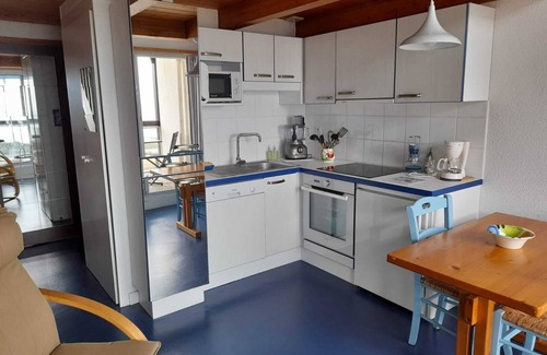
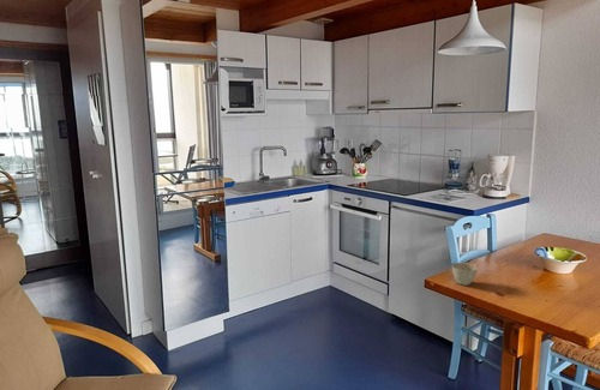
+ flower pot (463, 275)
